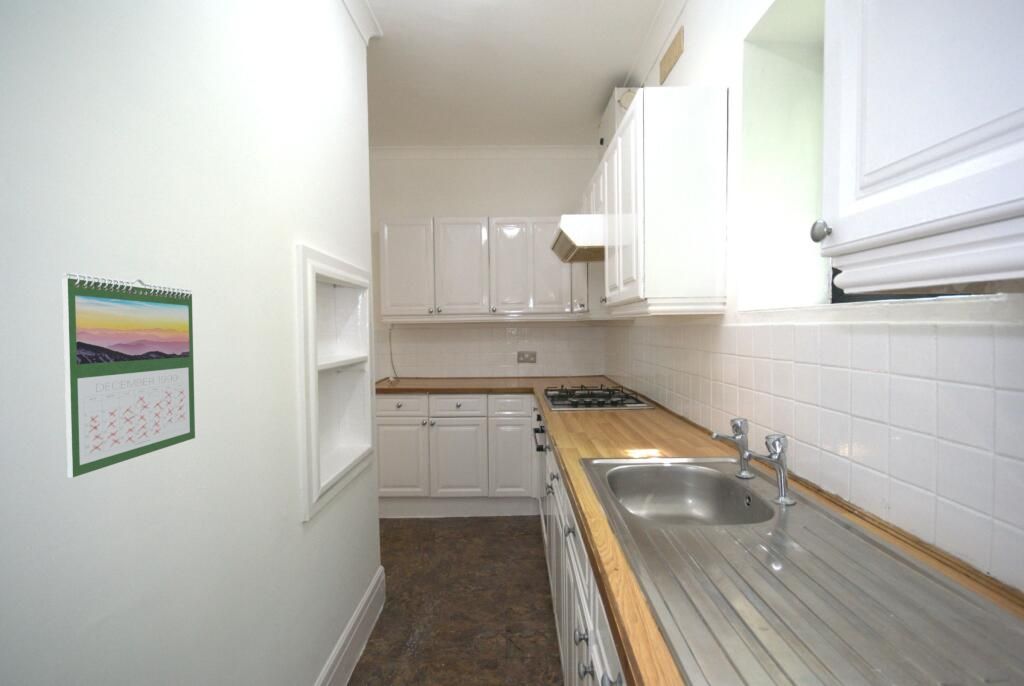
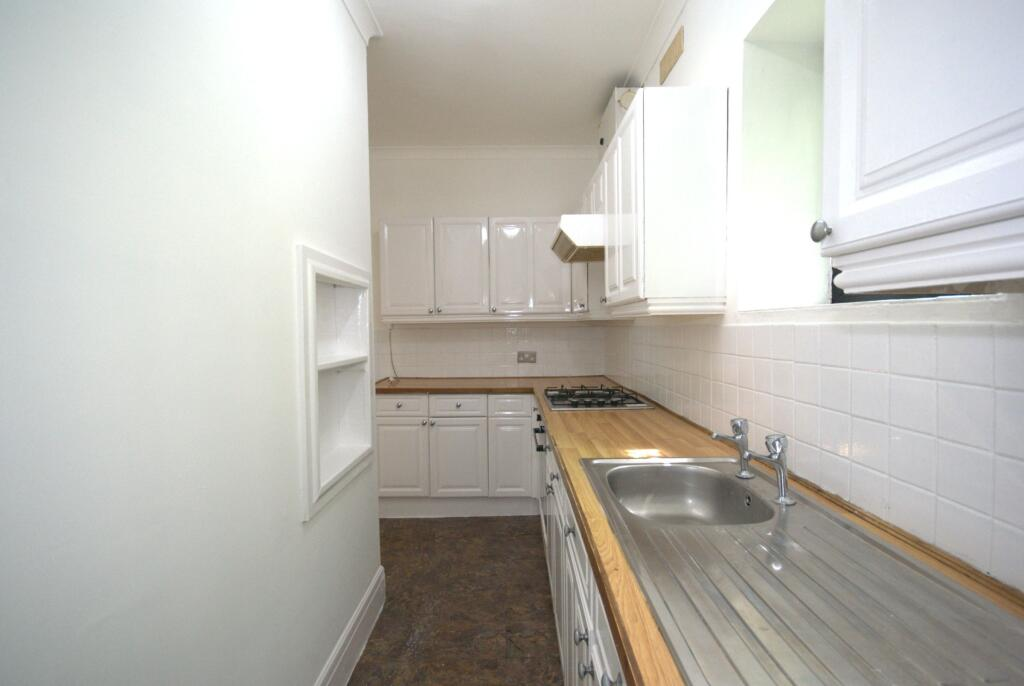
- calendar (139, 367)
